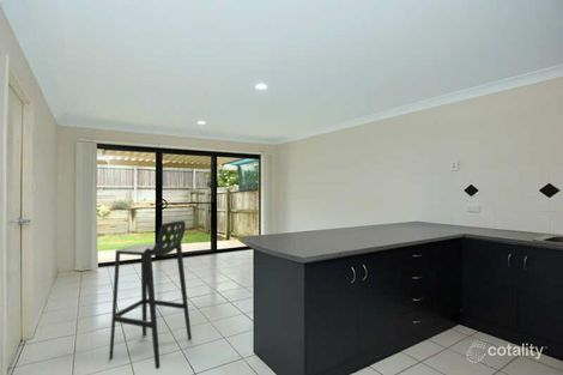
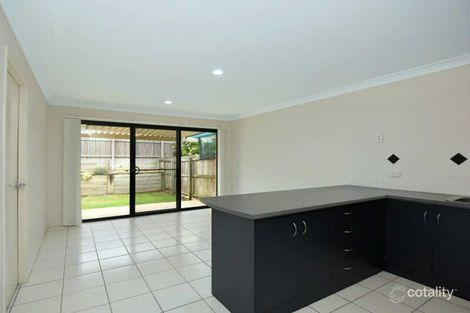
- bar stool (151, 284)
